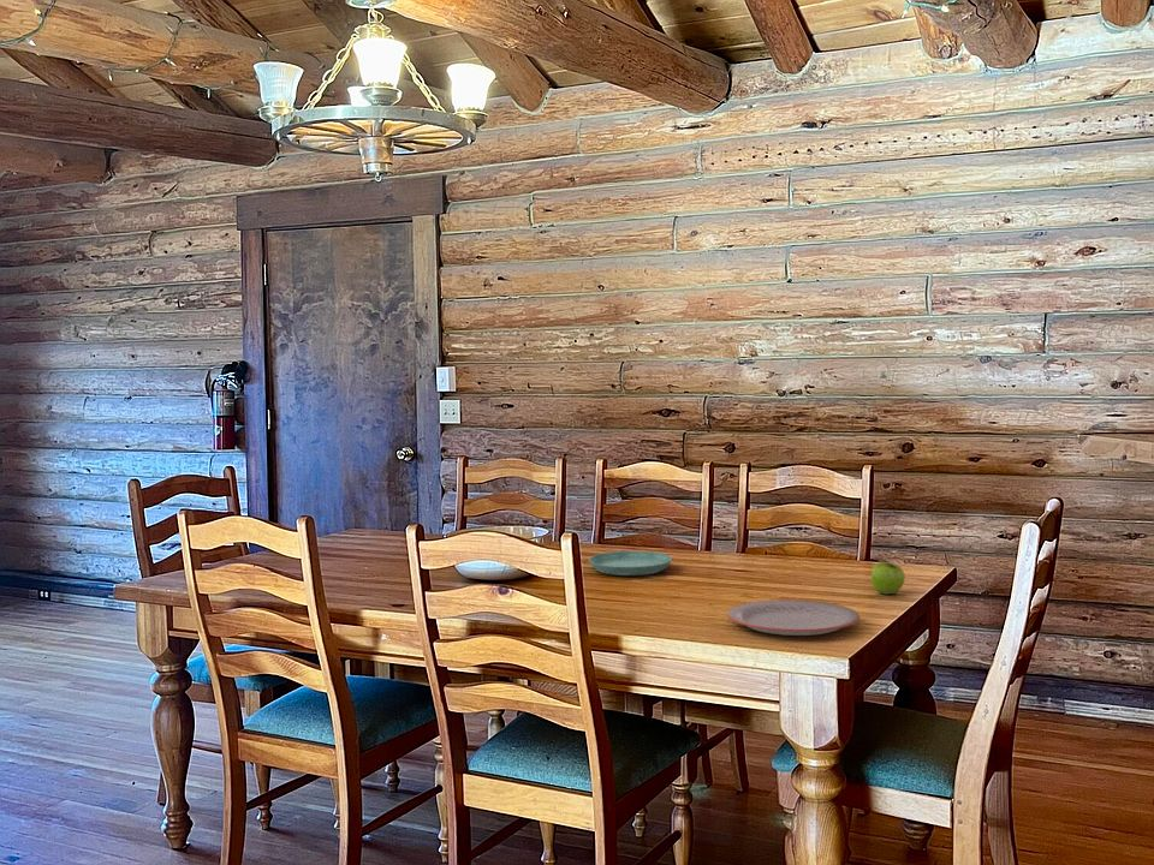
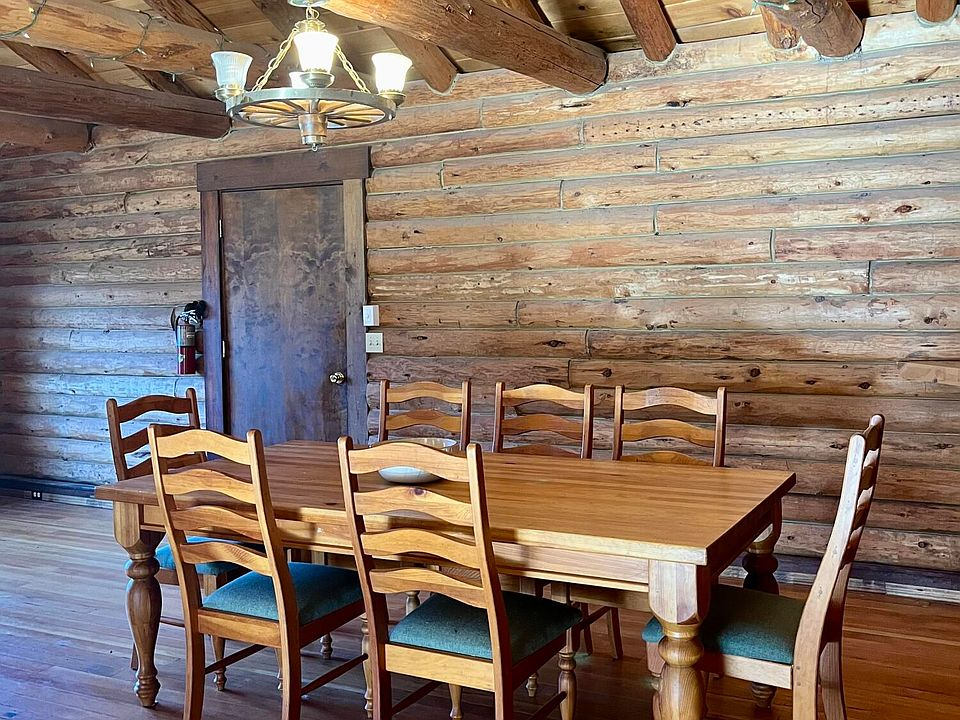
- plate (792, 619)
- fruit (887, 578)
- saucer (630, 563)
